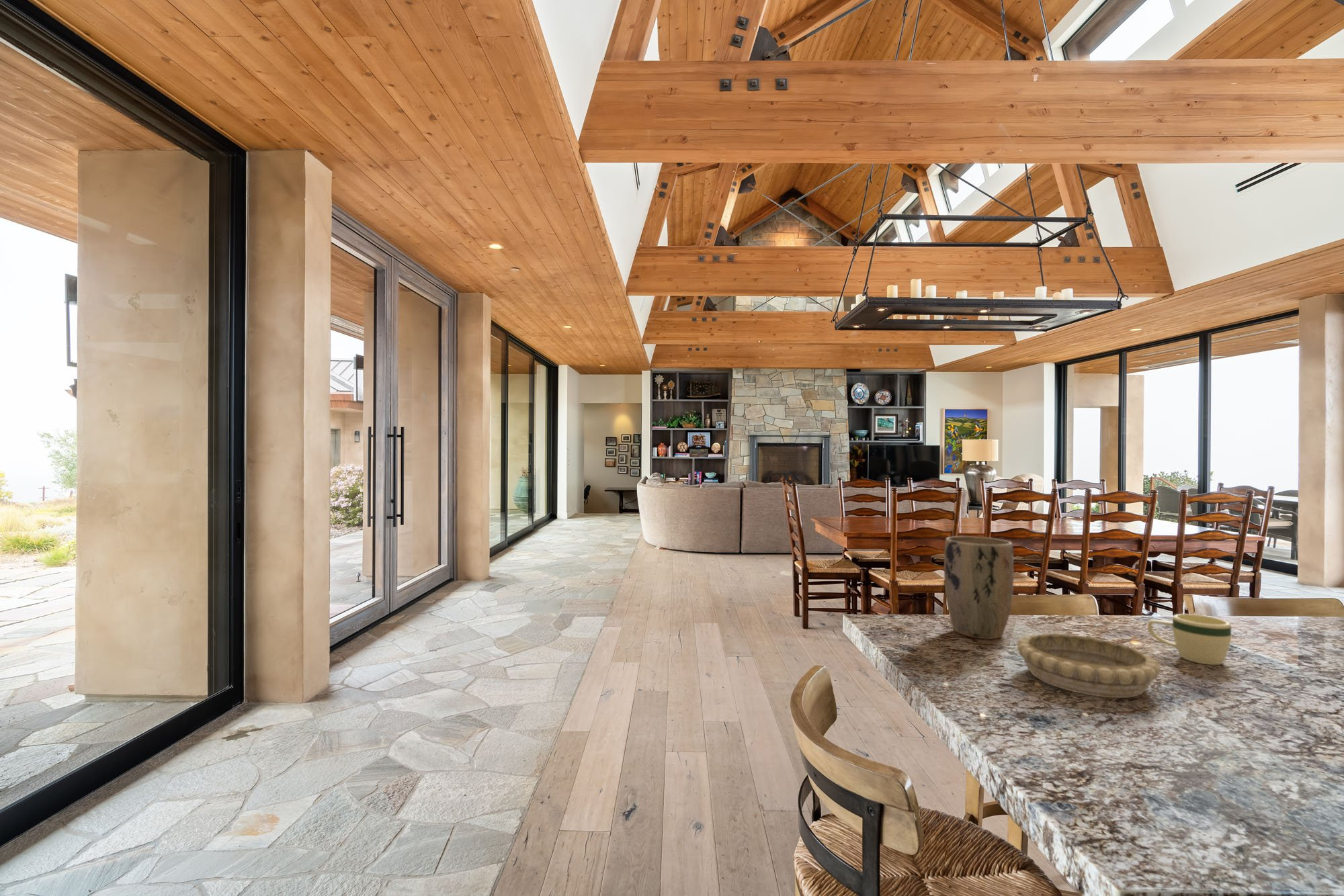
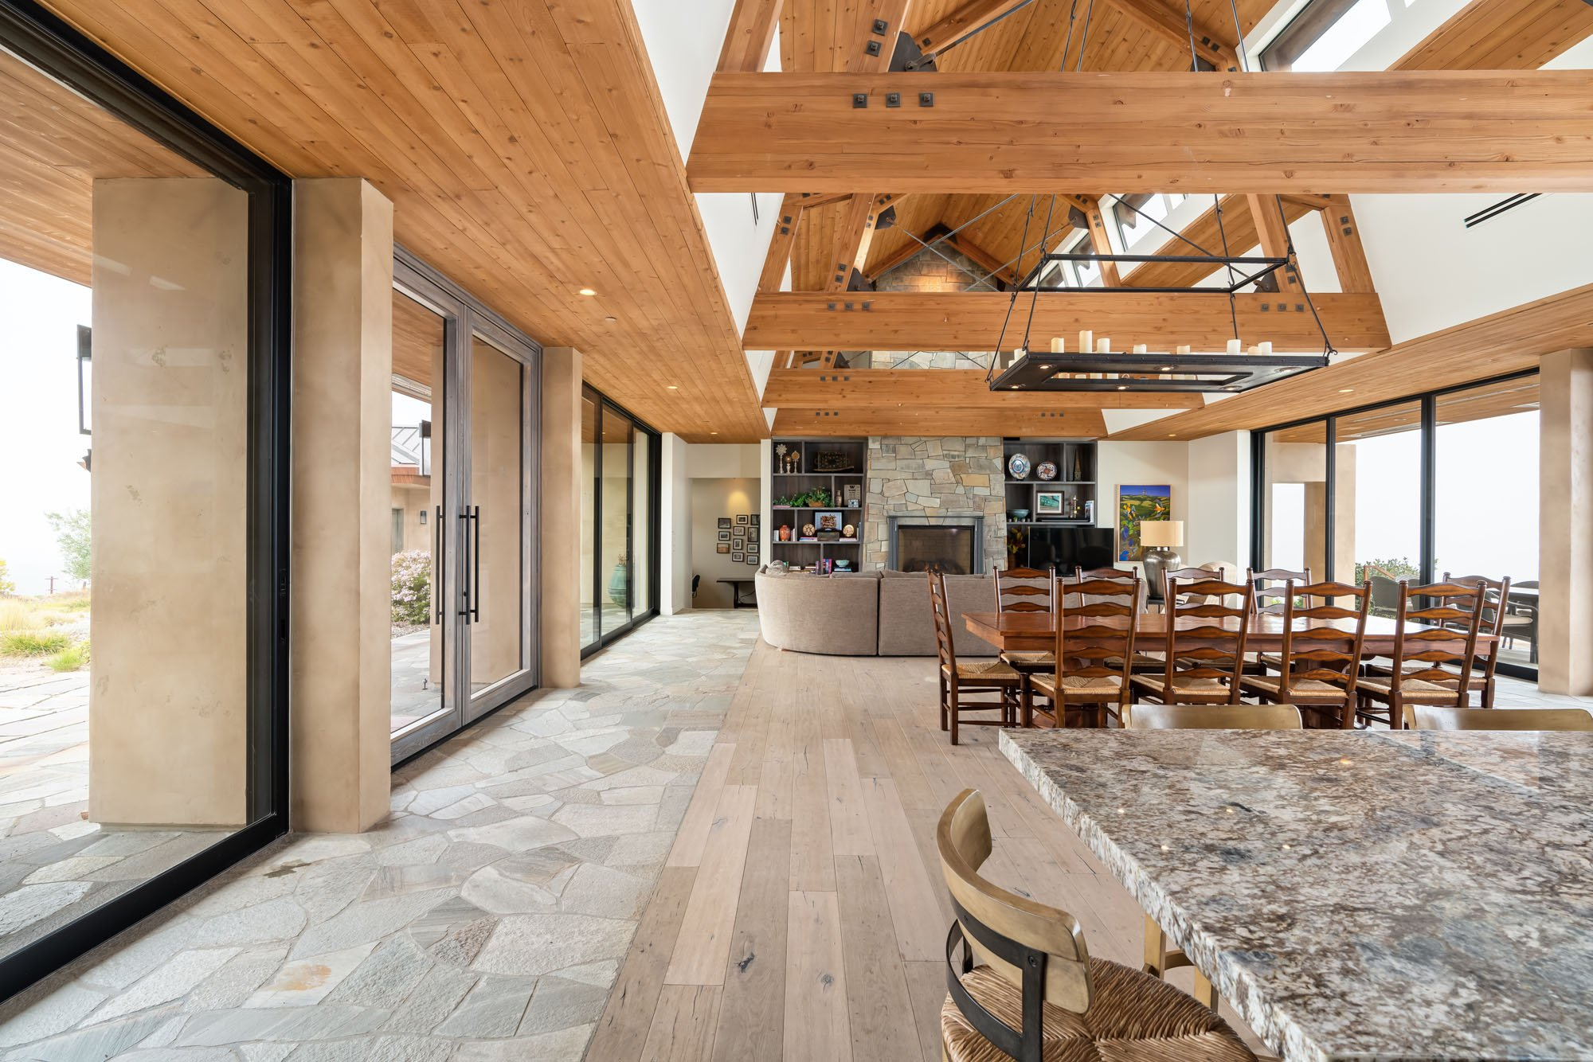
- plant pot (977, 586)
- mug (1187, 637)
- decorative bowl (1085, 664)
